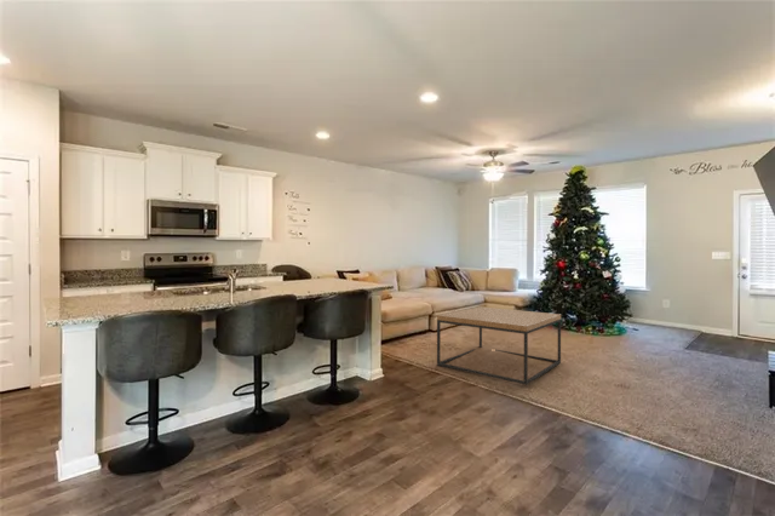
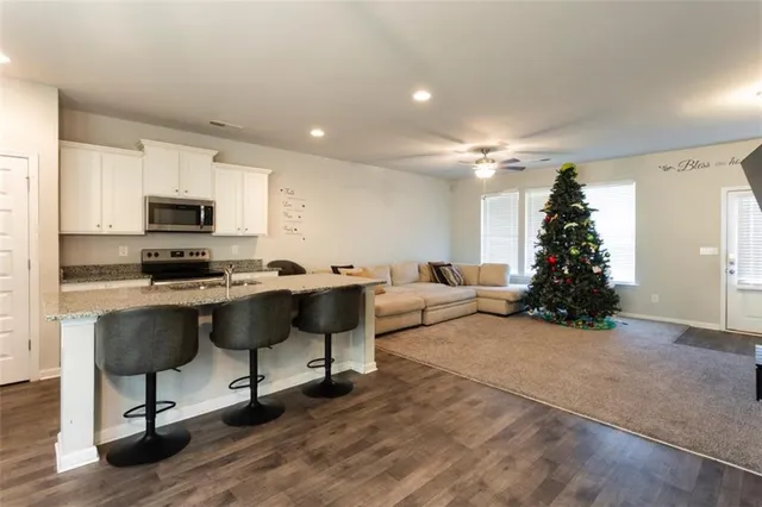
- coffee table (499, 329)
